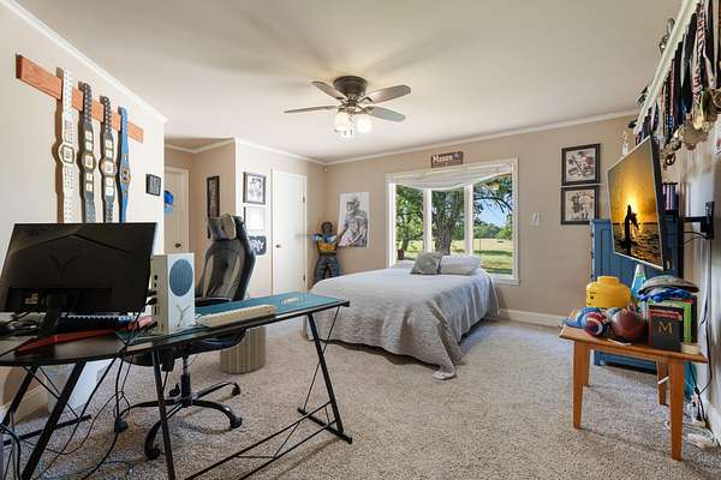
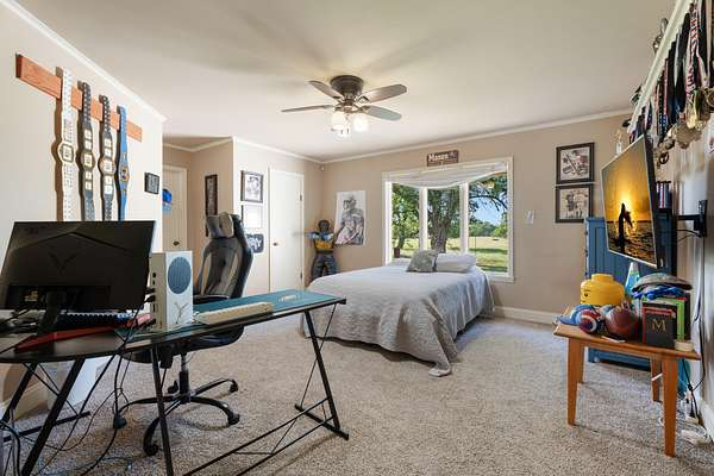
- laundry hamper (246, 331)
